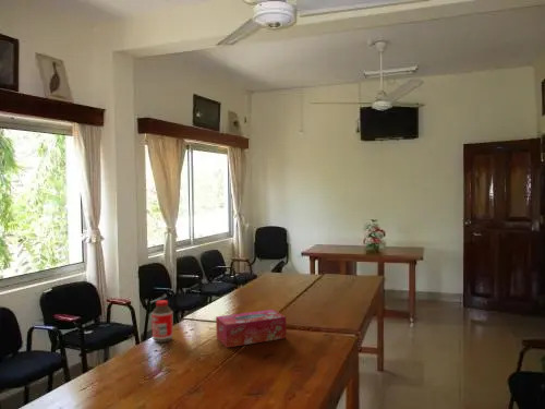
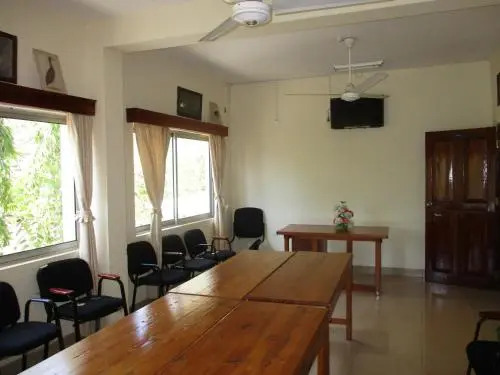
- bottle (162, 320)
- tissue box (251, 327)
